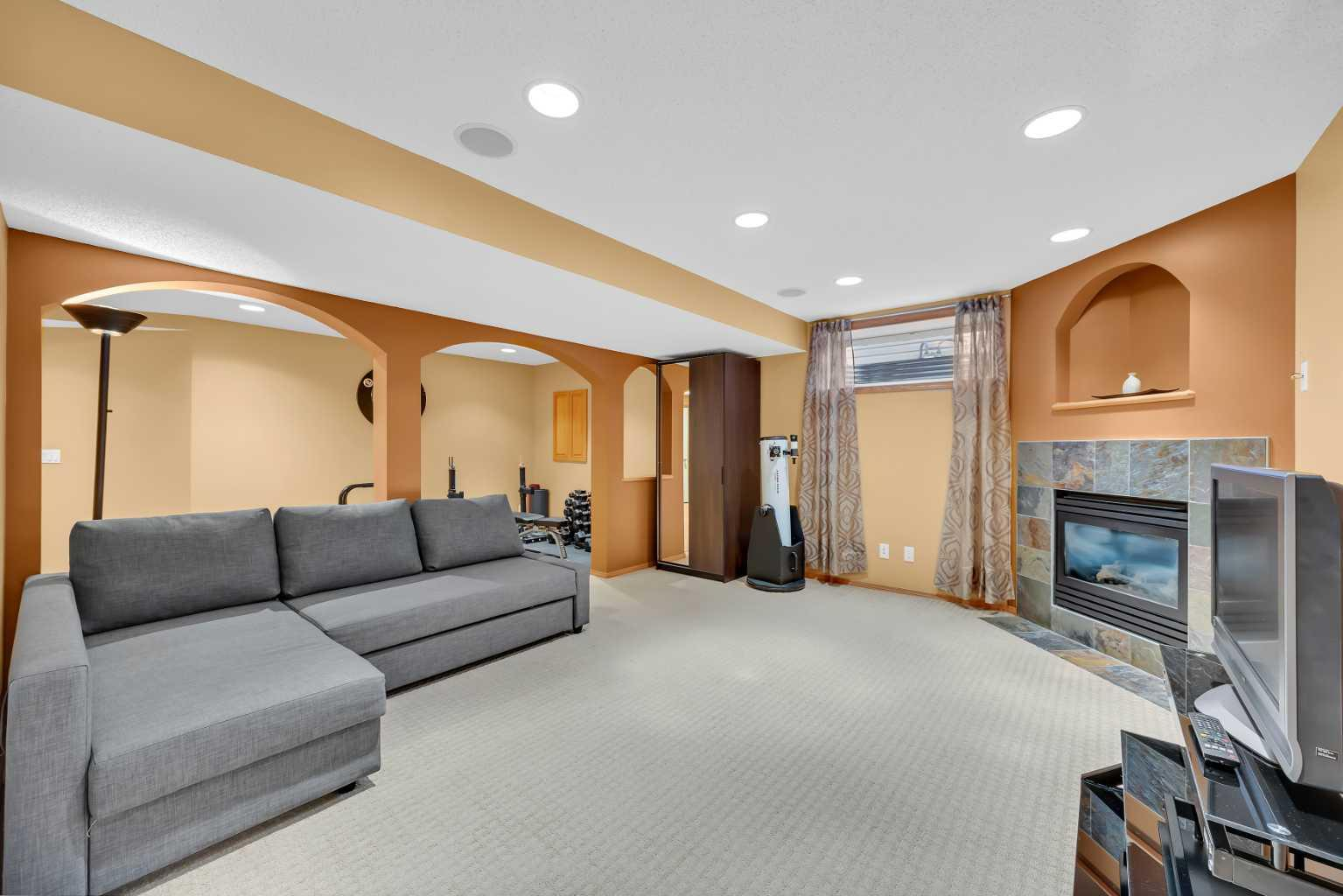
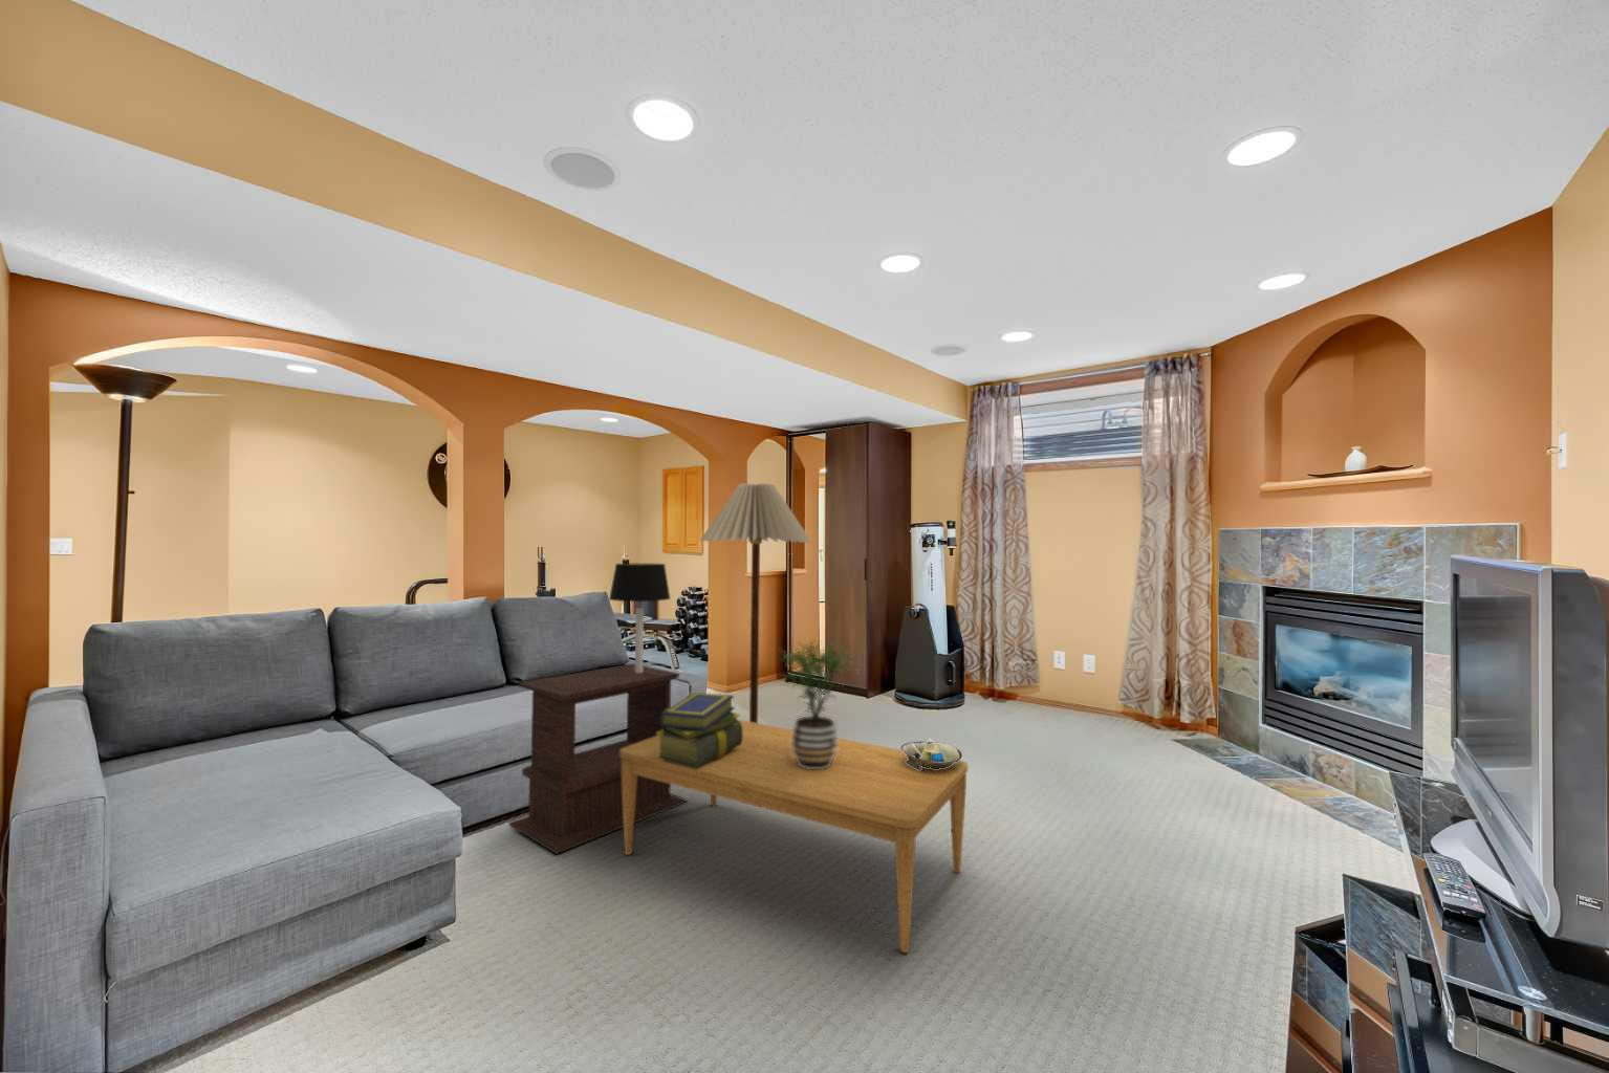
+ coffee table (790, 810)
+ stack of books (700, 726)
+ table lamp (640, 617)
+ potted plant (815, 702)
+ decorative bowl (927, 751)
+ side table (603, 746)
+ floor lamp (755, 625)
